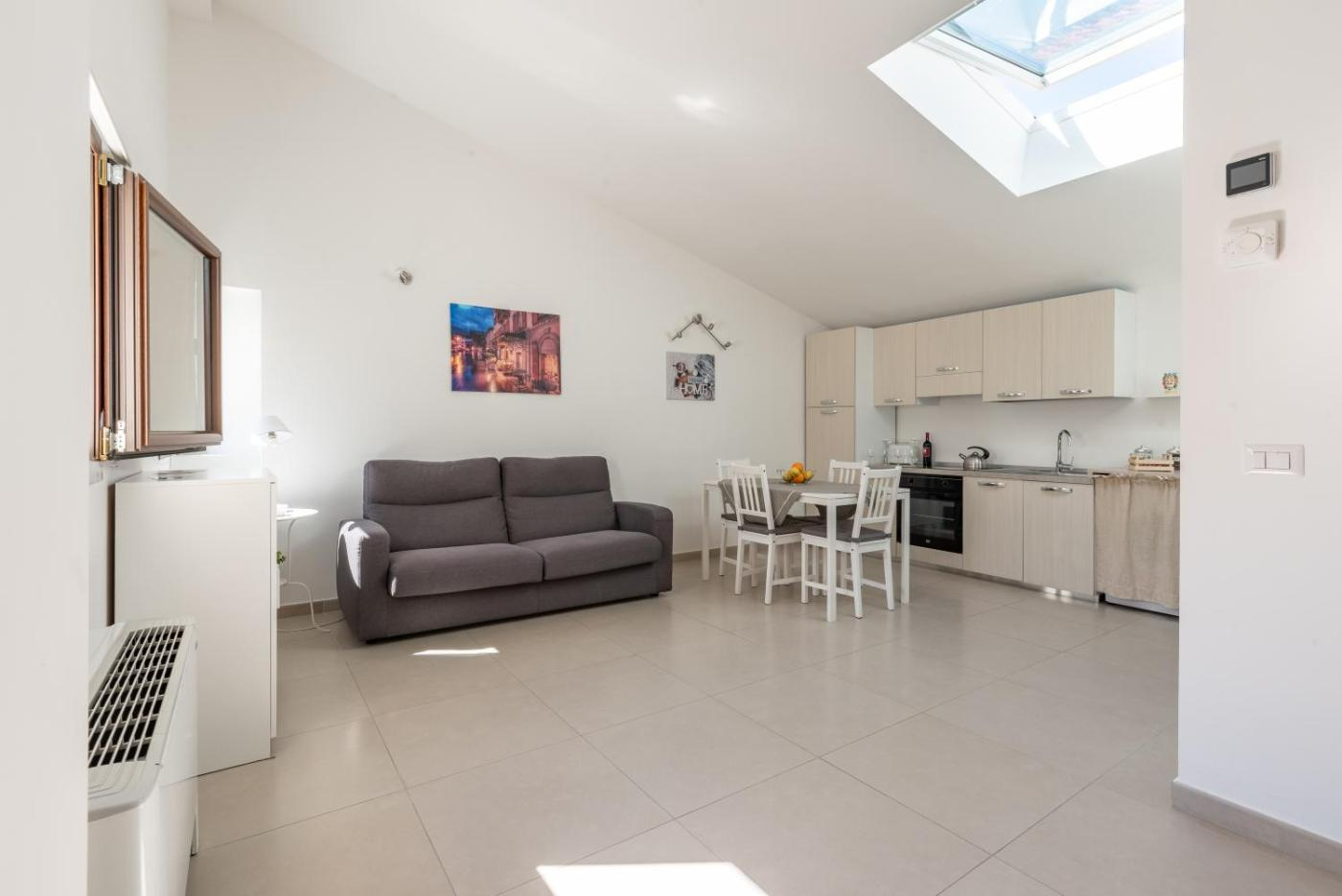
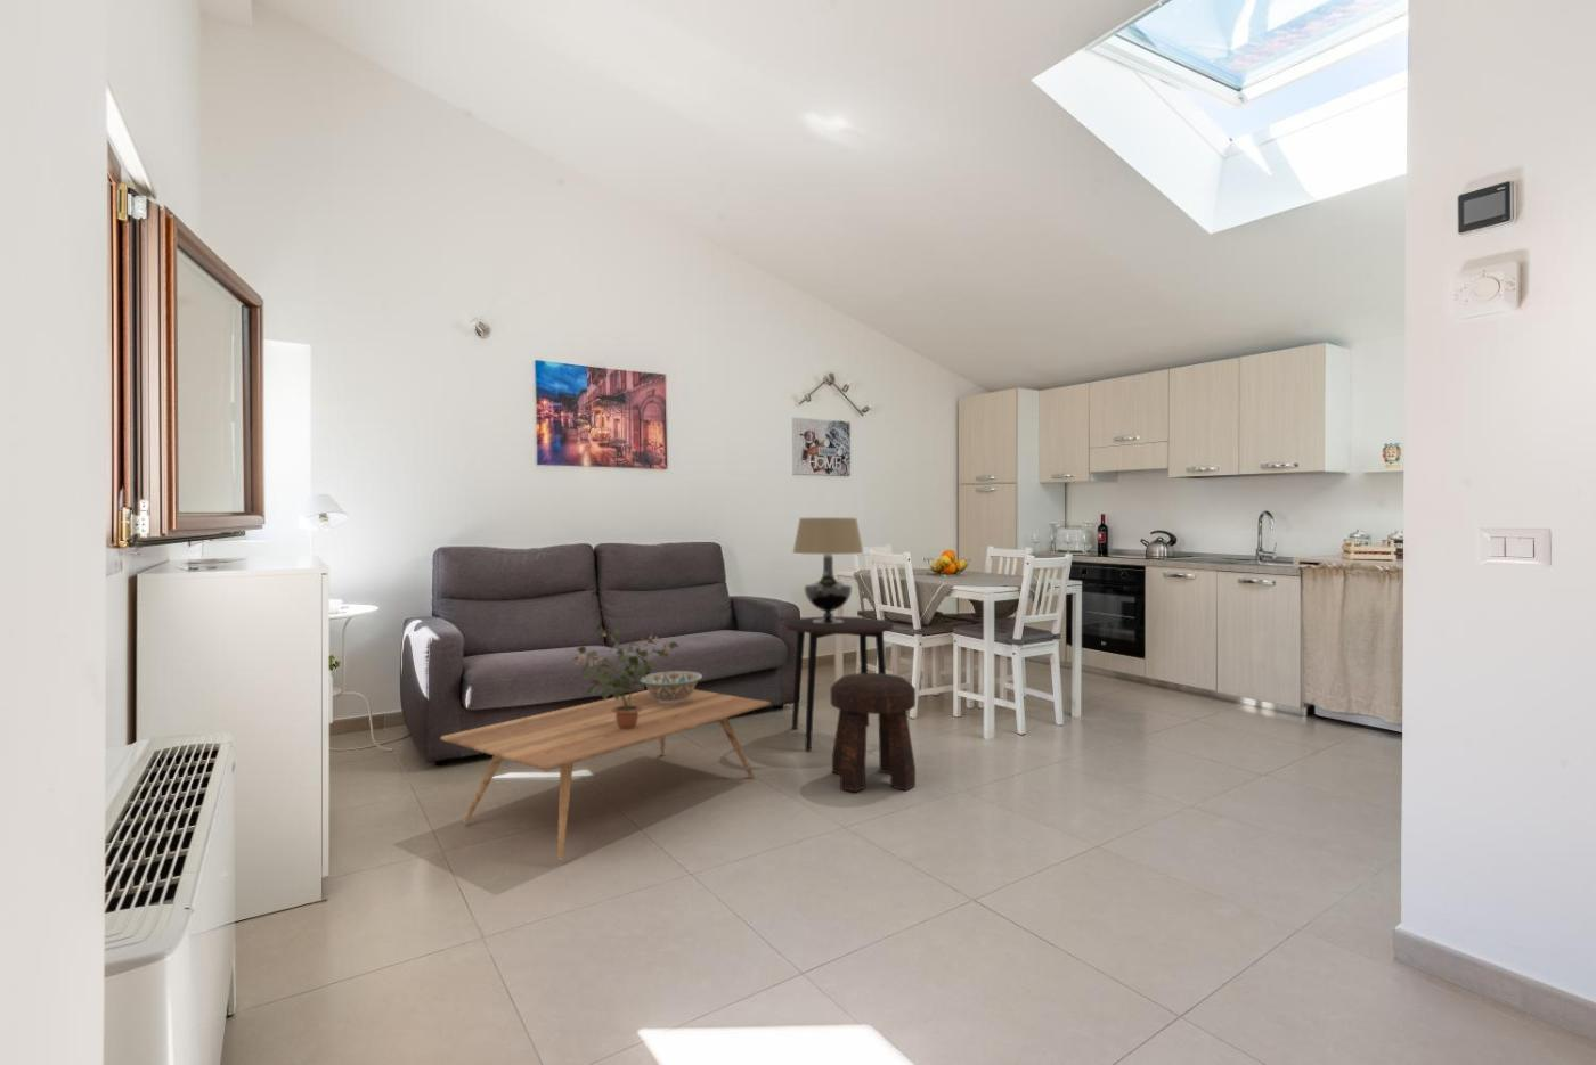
+ potted plant (624, 678)
+ coffee table (617, 750)
+ decorative bowl (671, 688)
+ table lamp (828, 569)
+ side table (861, 672)
+ stool (879, 727)
